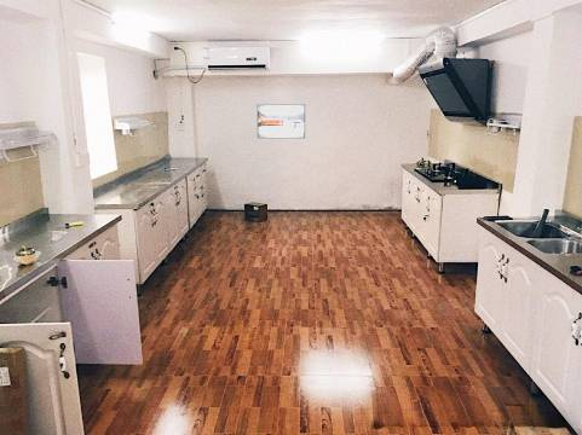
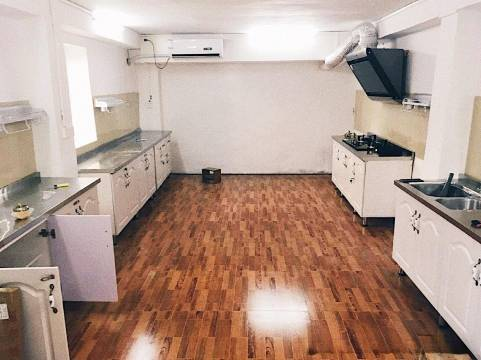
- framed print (281, 121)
